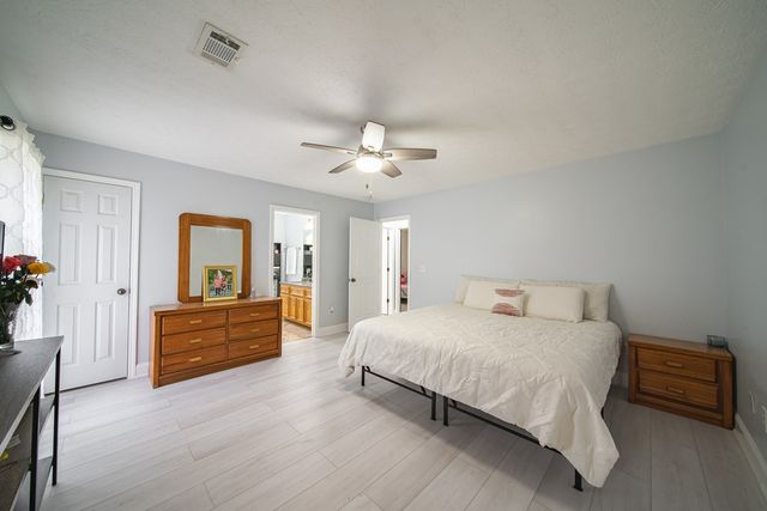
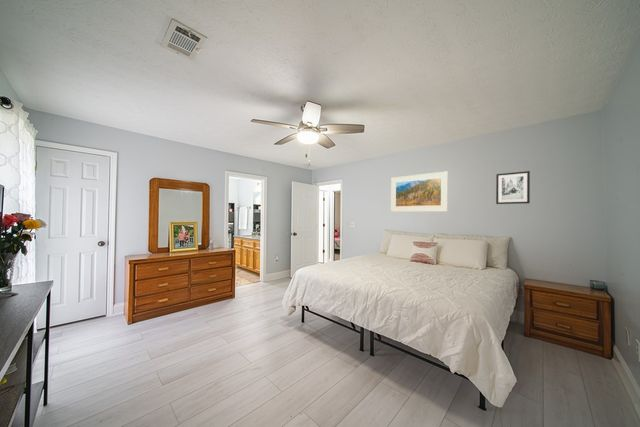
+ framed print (417, 193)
+ wall art (512, 188)
